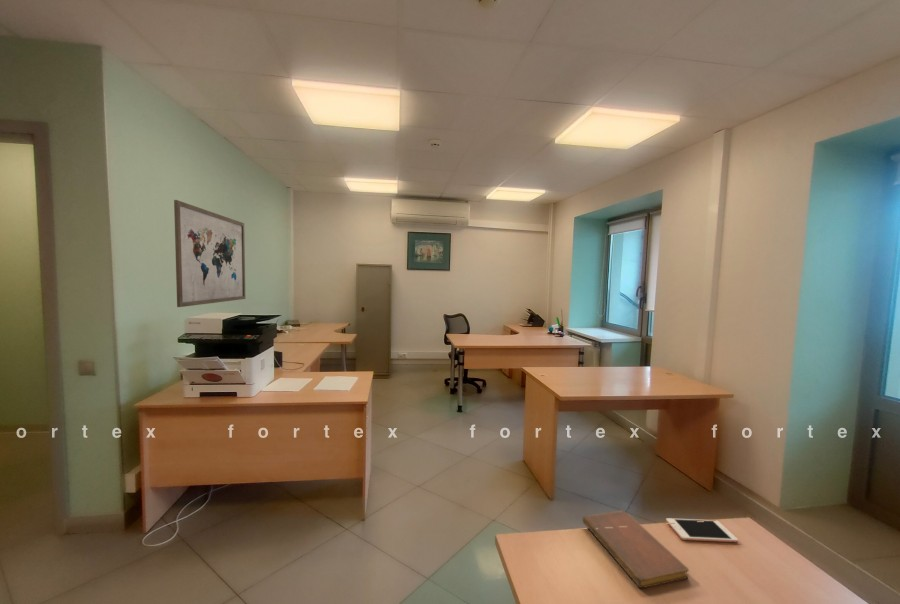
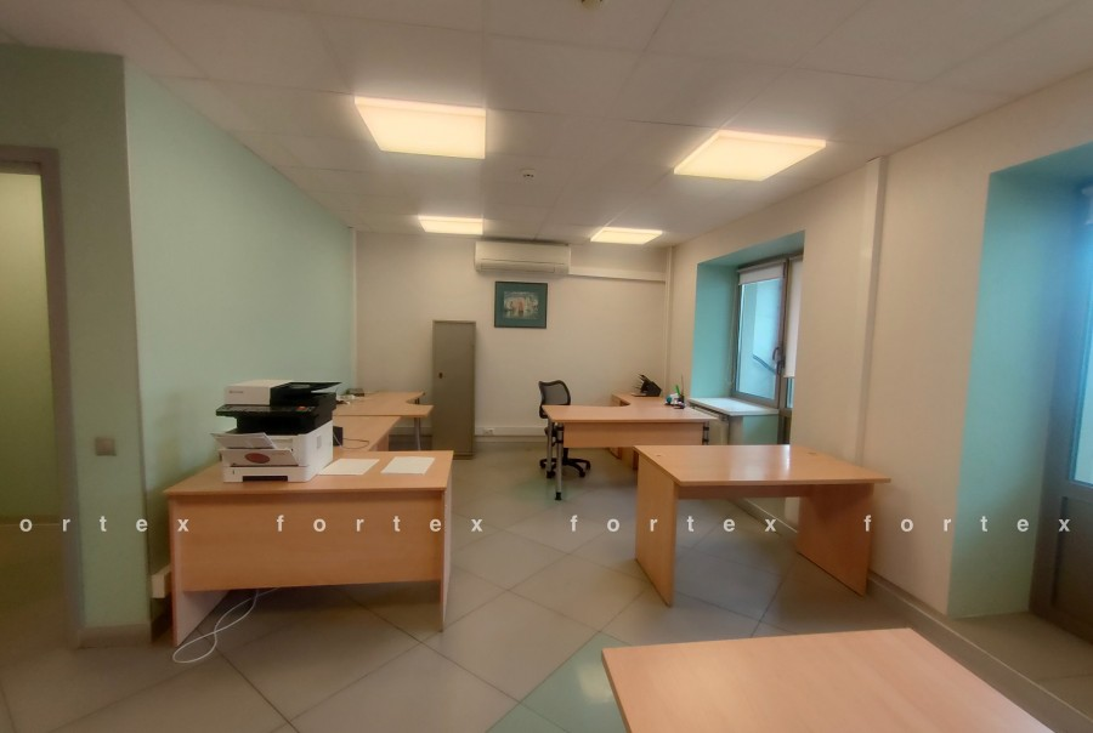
- cell phone (700, 529)
- notebook (630, 544)
- wall art (216, 258)
